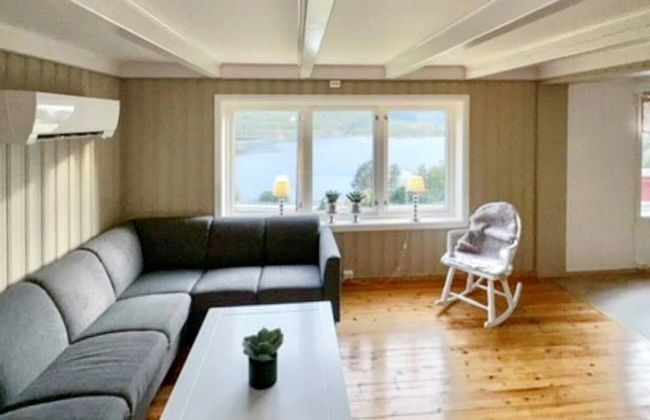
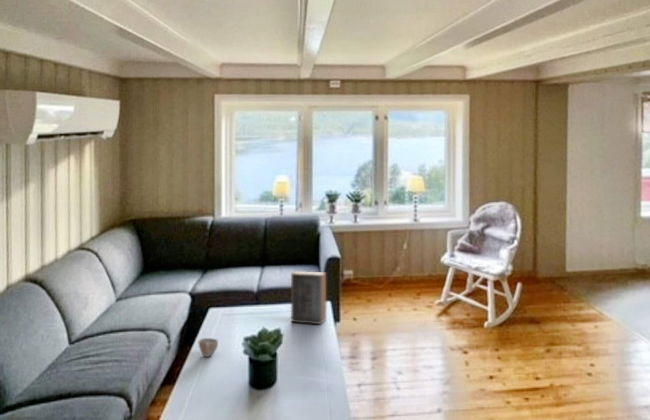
+ book (308, 297)
+ cup (208, 348)
